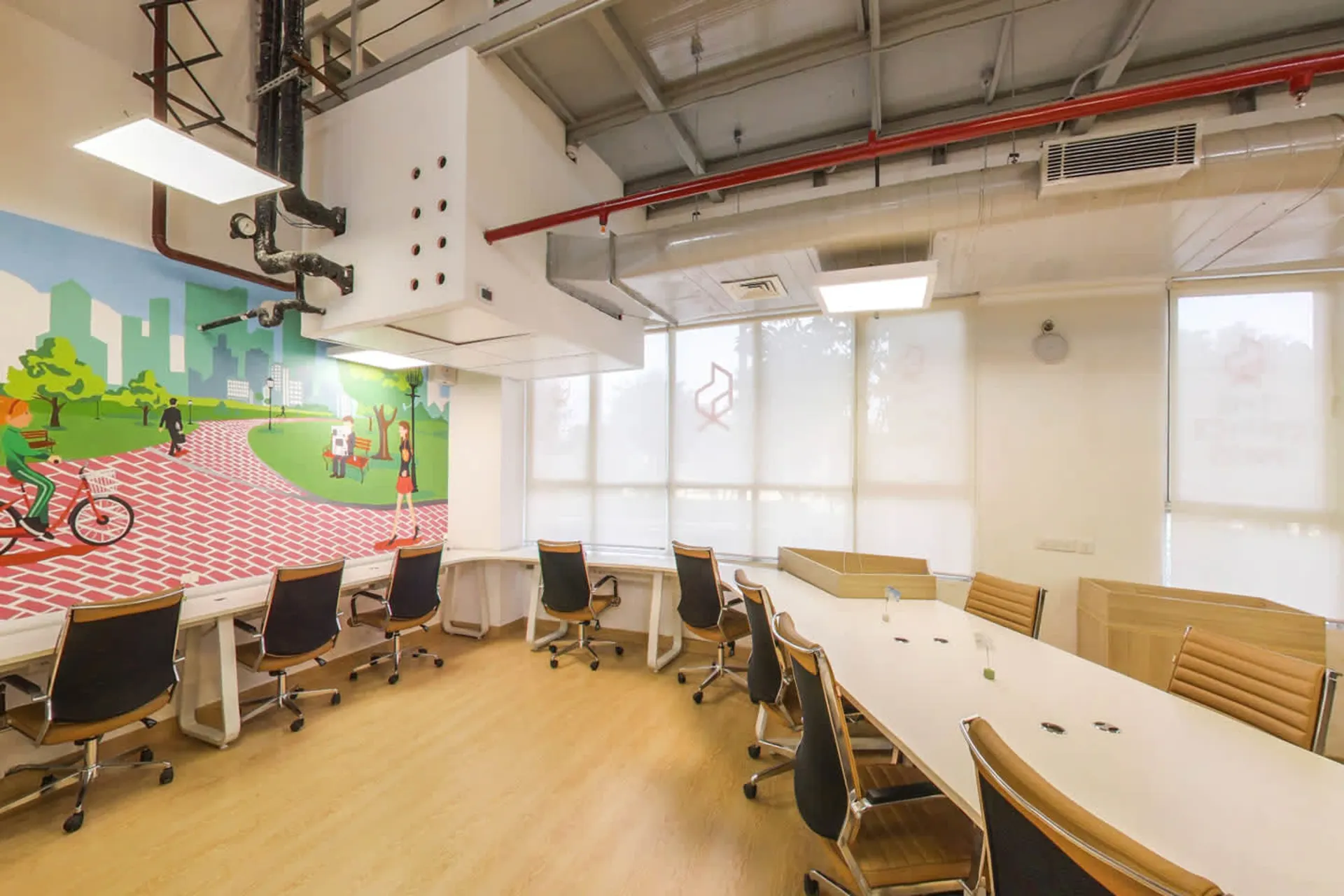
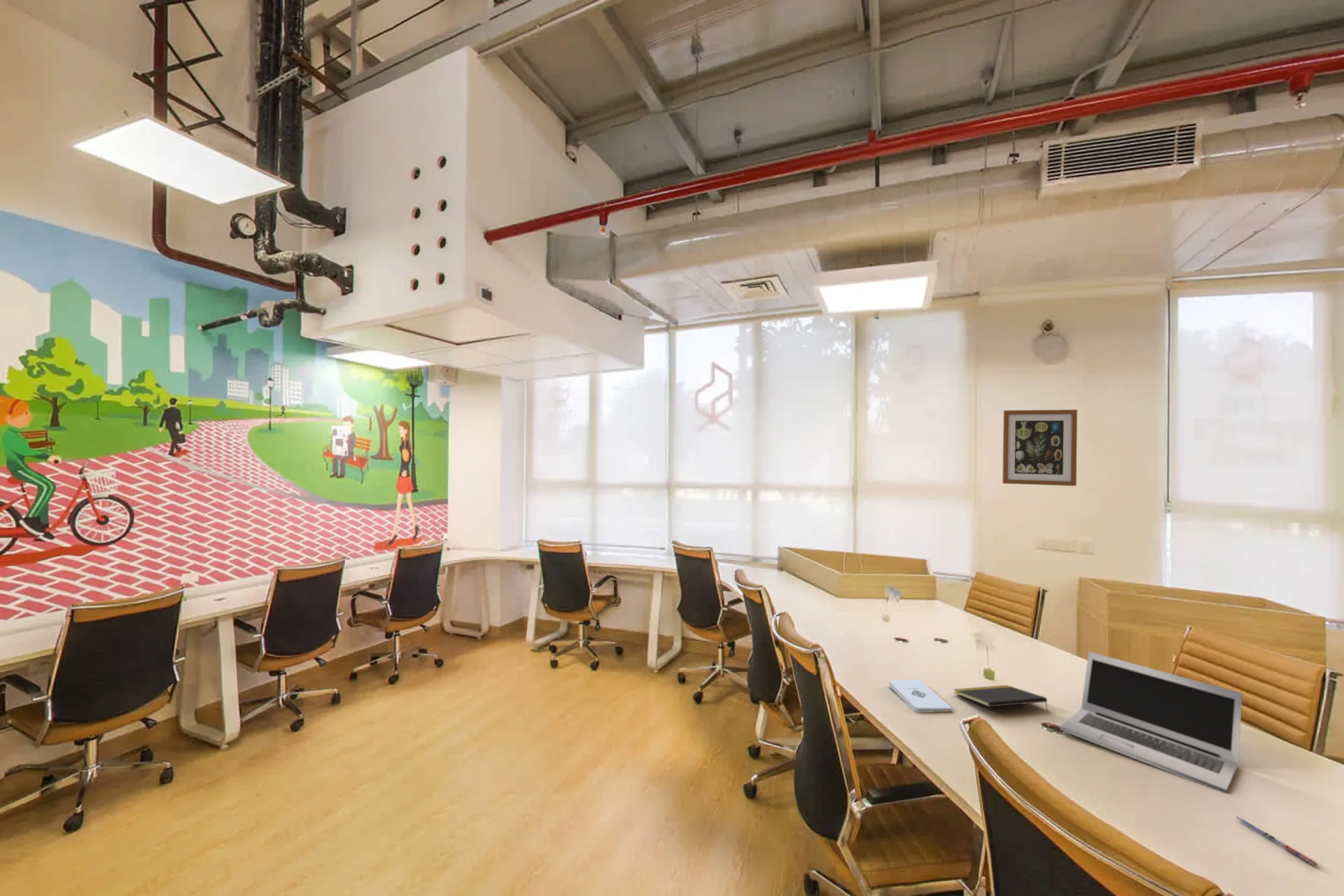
+ notepad (998, 695)
+ laptop (1147, 713)
+ notepad (918, 695)
+ wall art (1039, 447)
+ pen (1274, 839)
